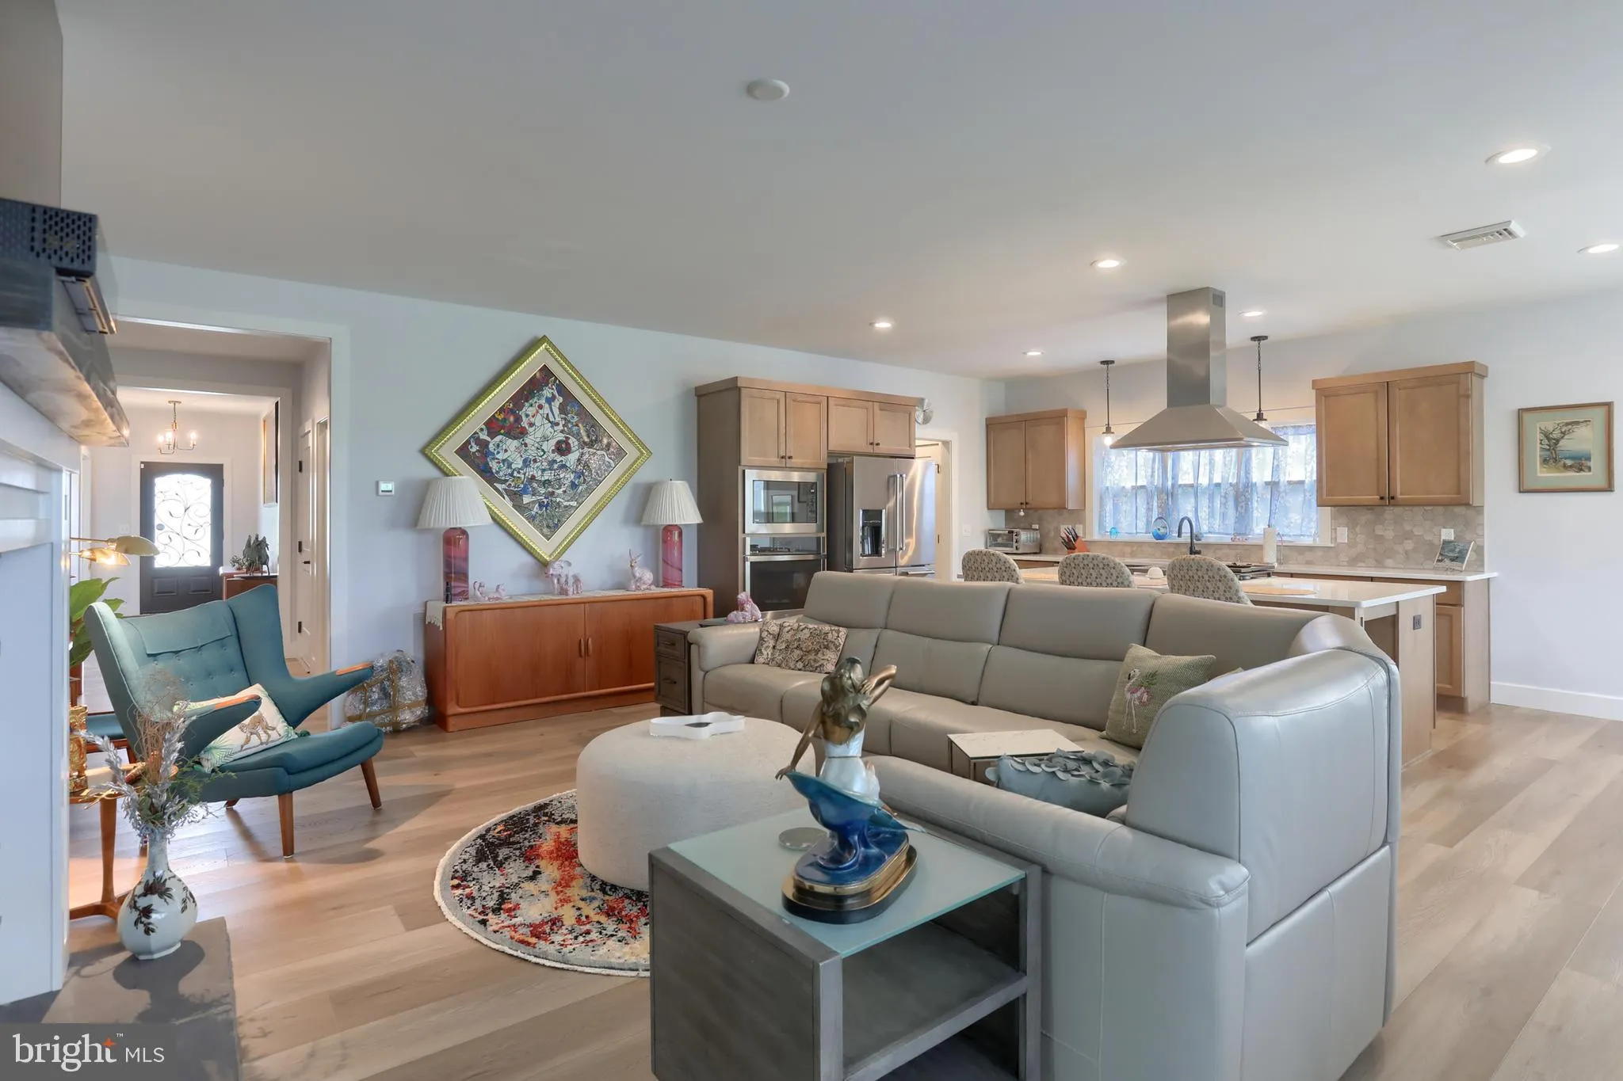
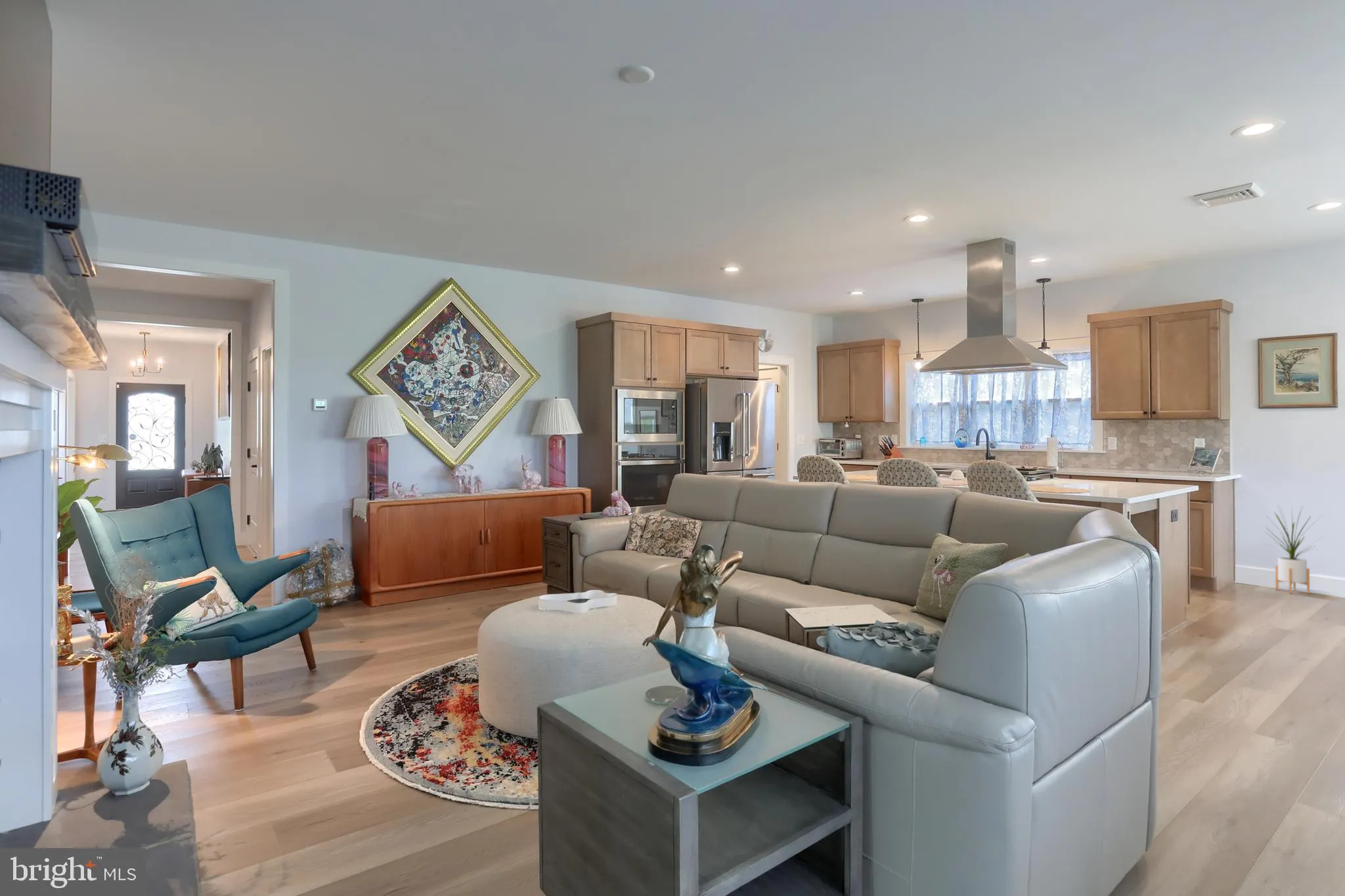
+ house plant (1293, 548)
